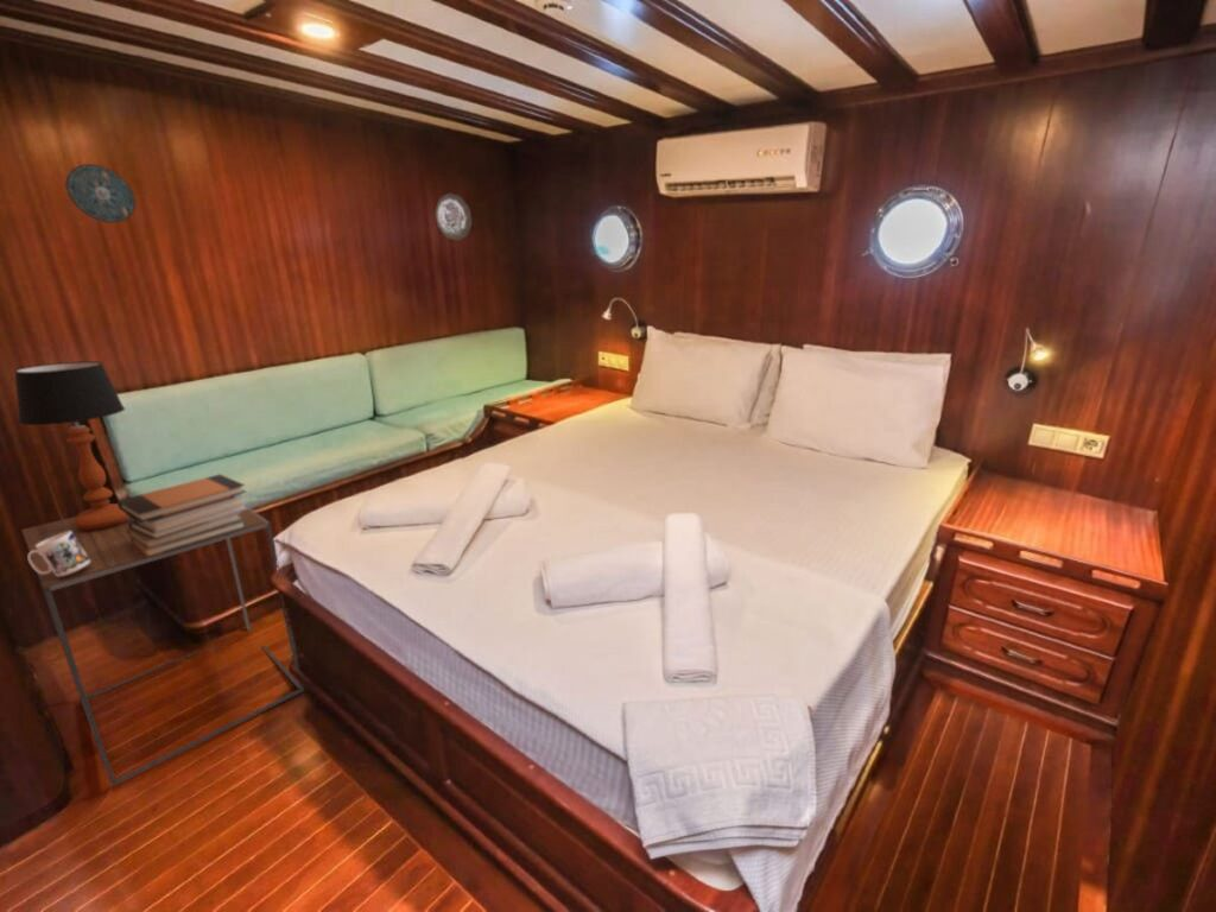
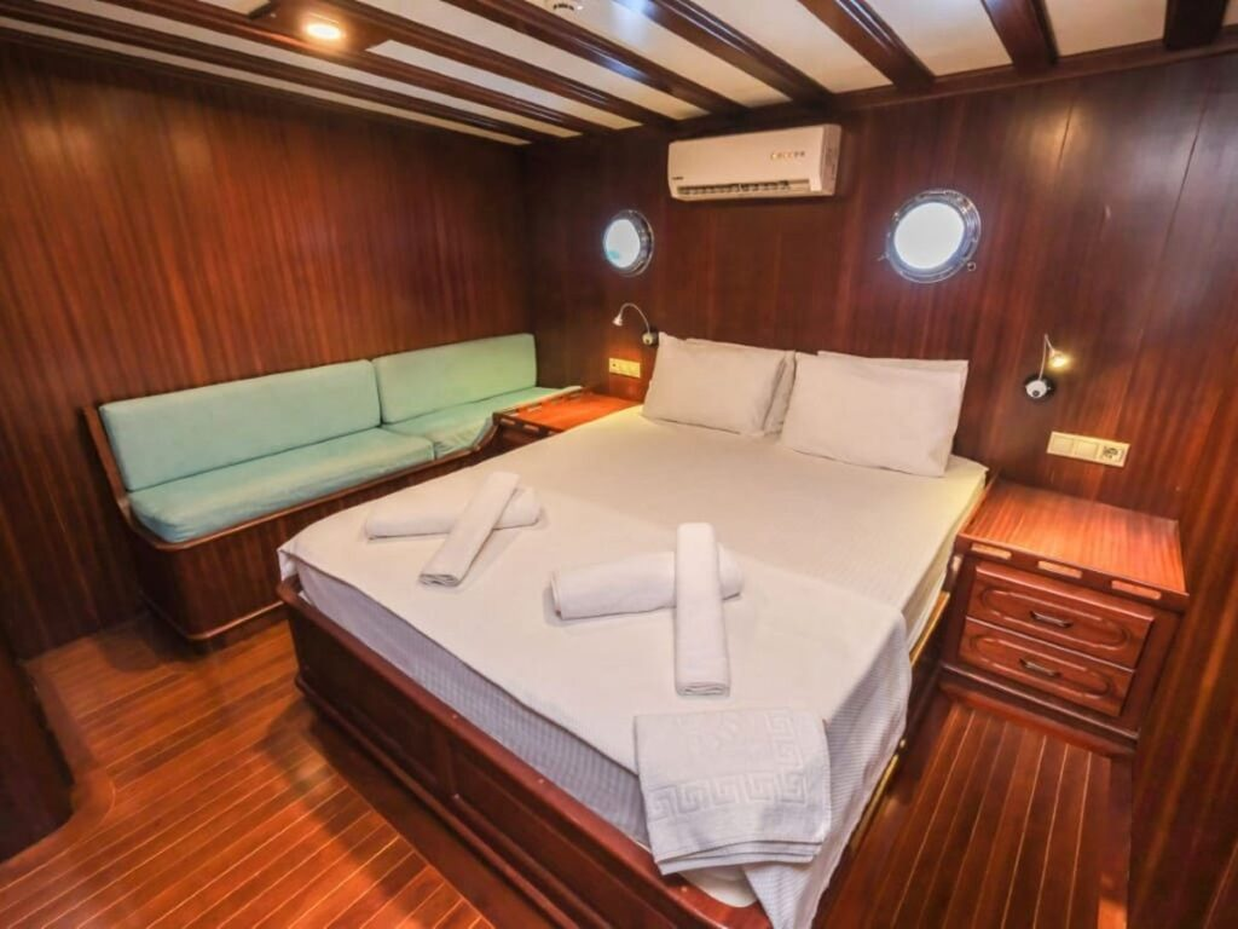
- table lamp (83, 446)
- book stack (188, 512)
- side table (188, 654)
- mug (58, 555)
- decorative plate (452, 216)
- compass (102, 194)
